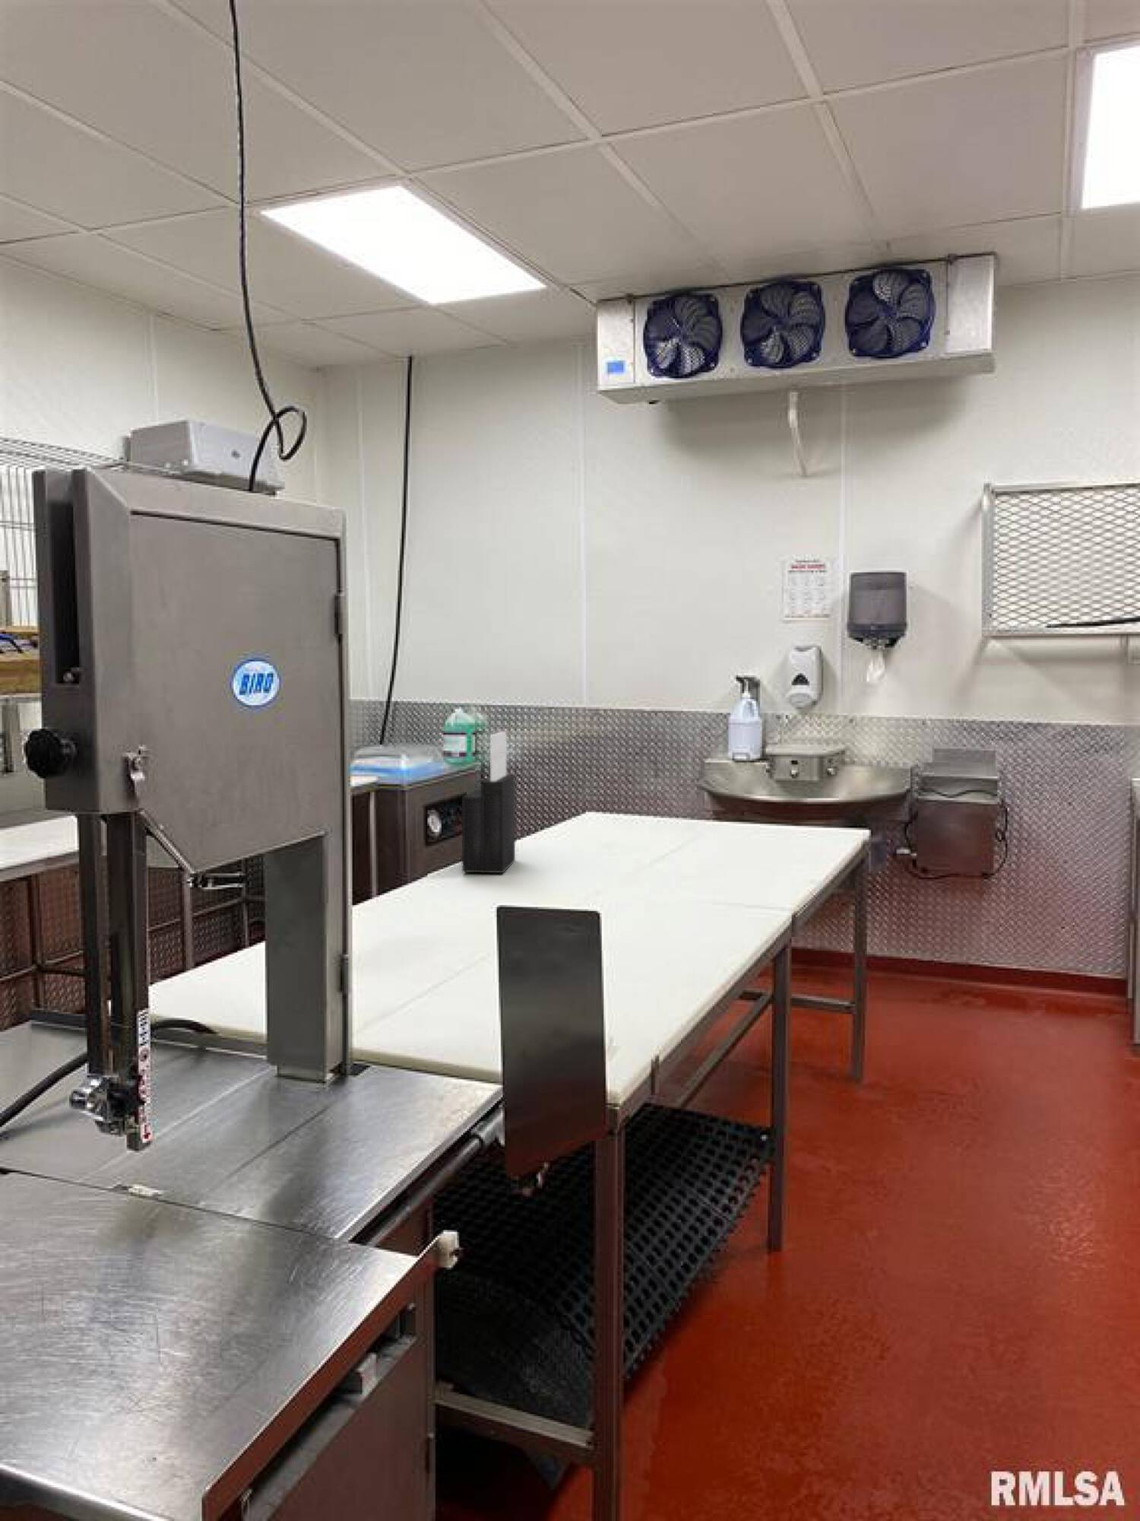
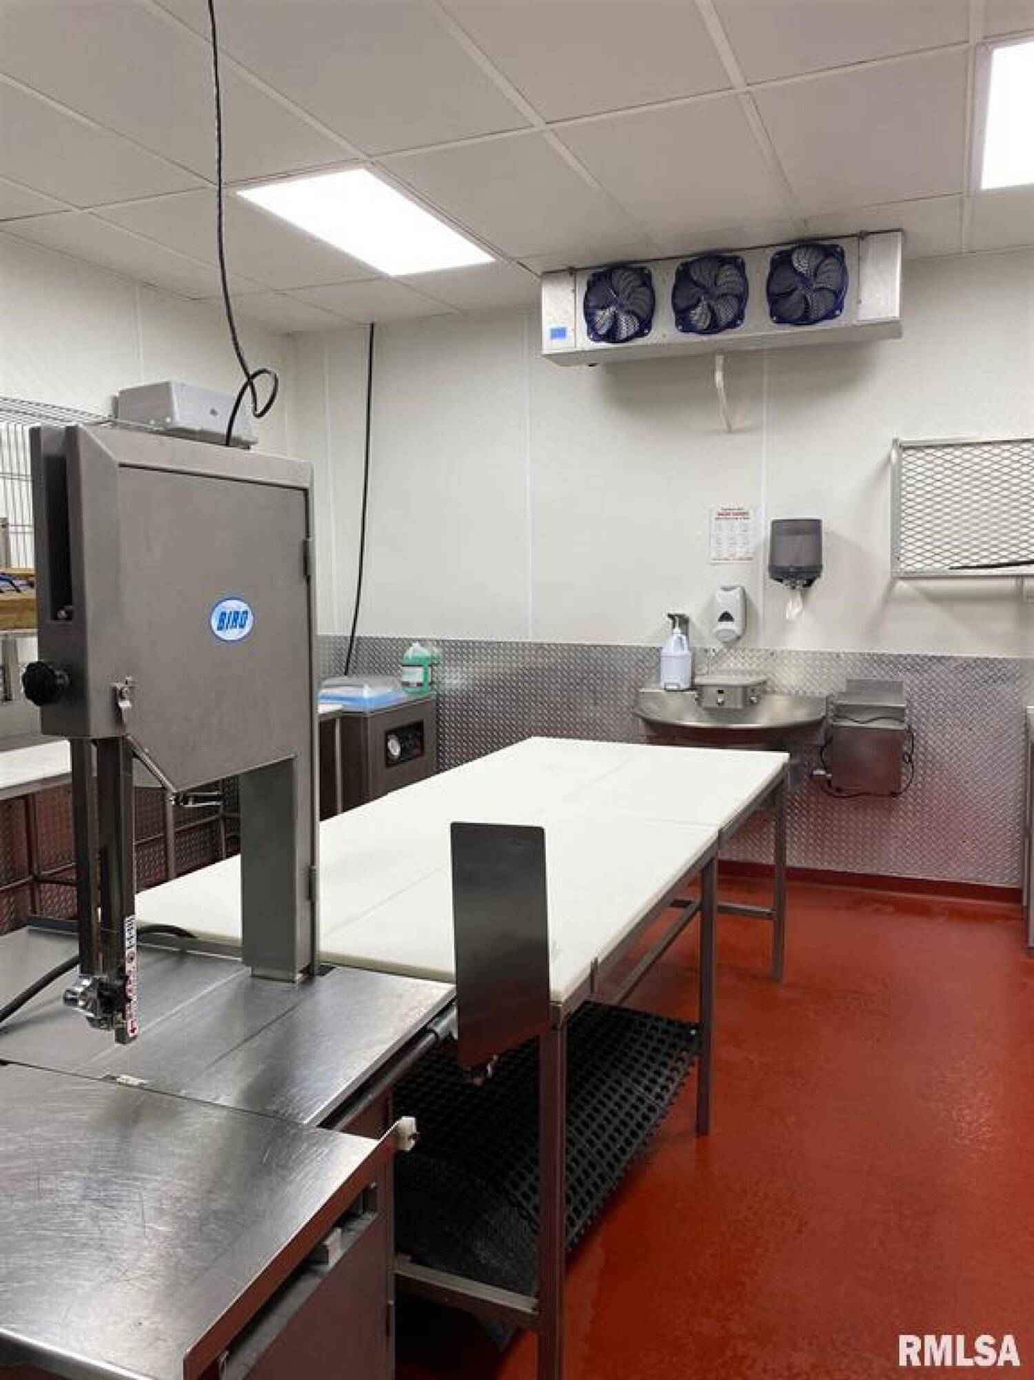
- knife block (484, 800)
